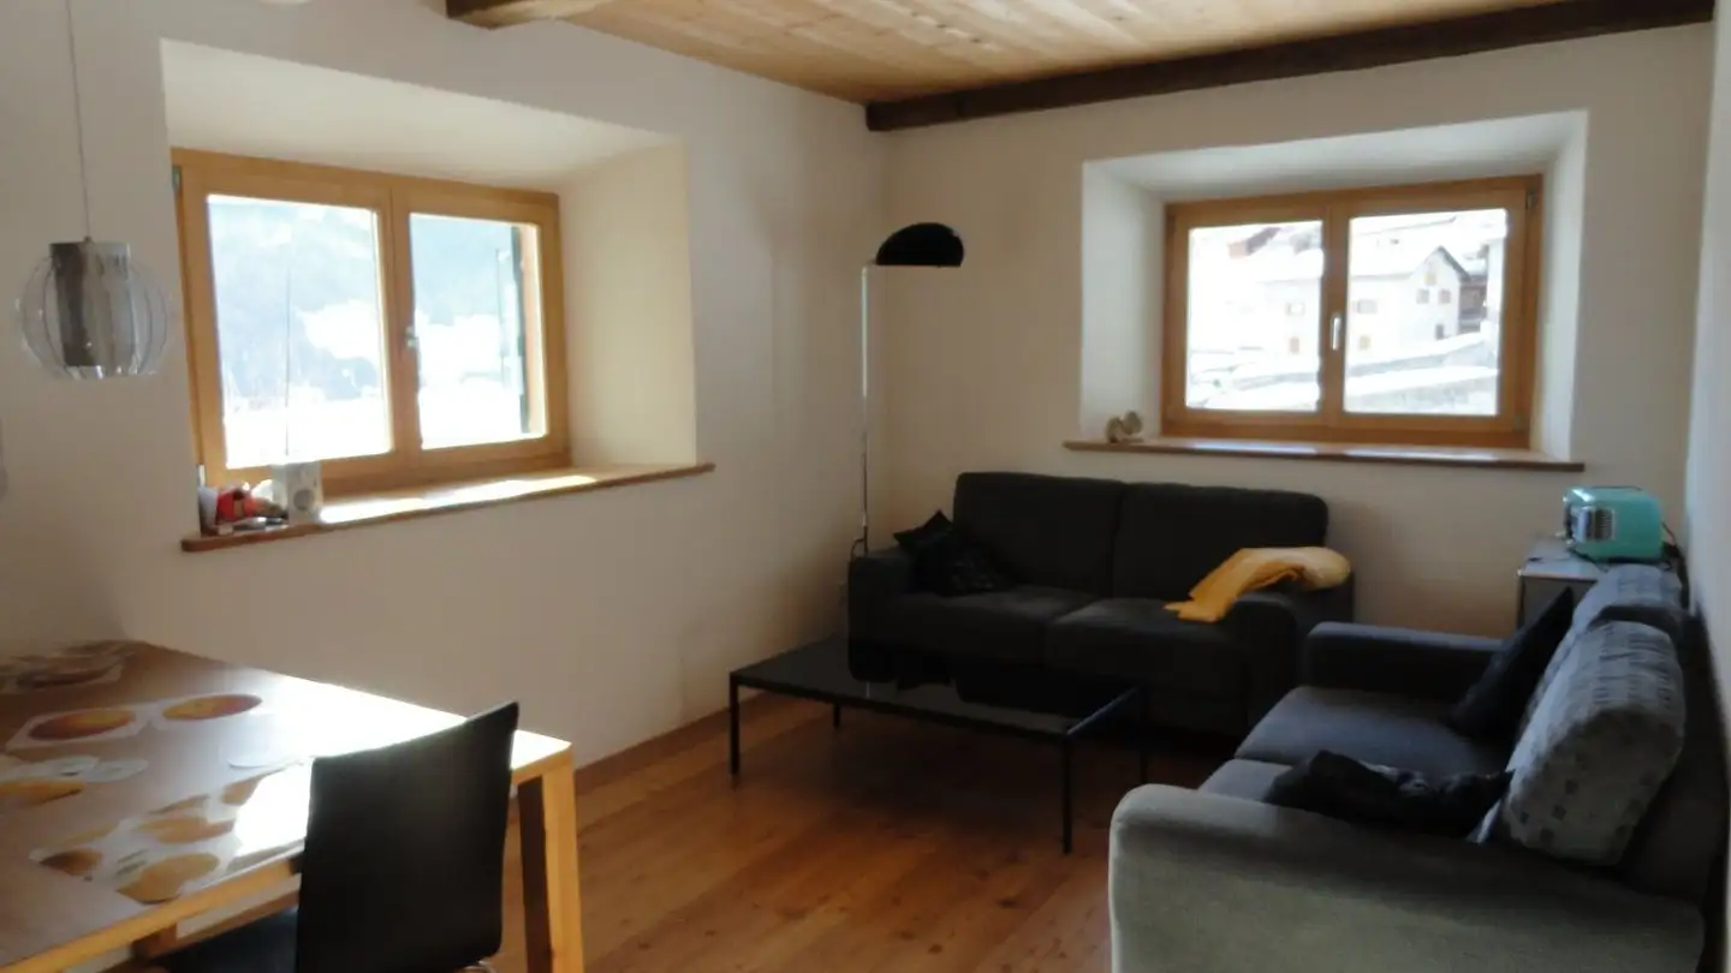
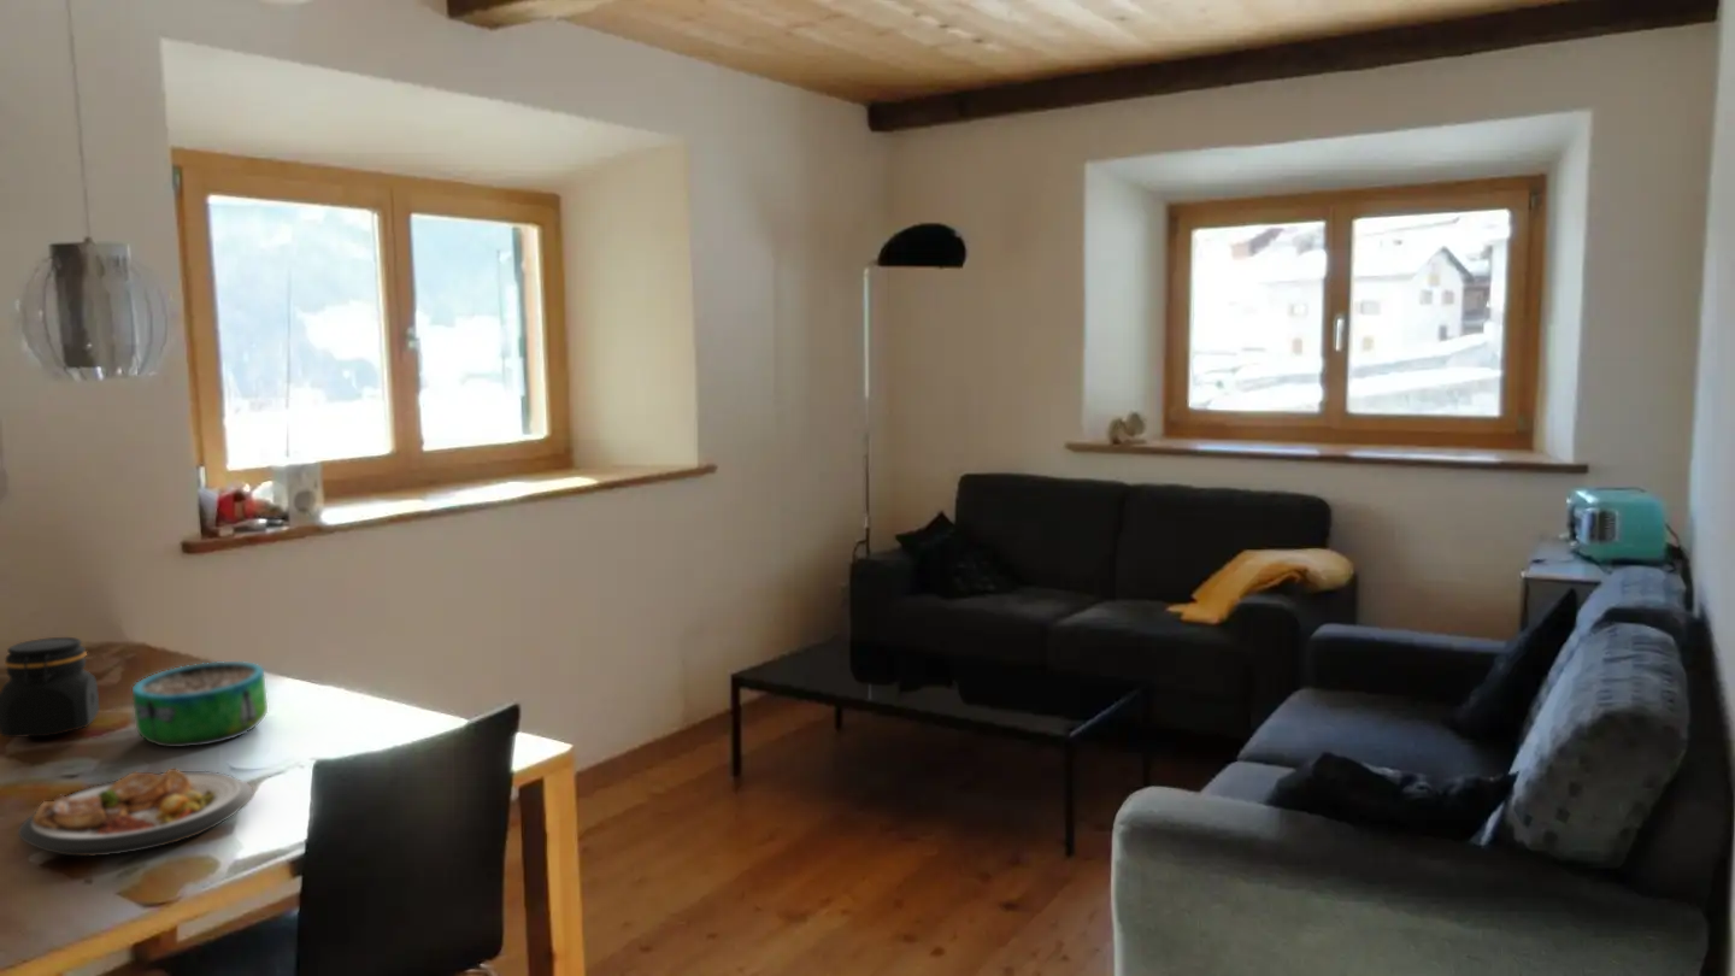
+ jar (48, 687)
+ plate (140, 802)
+ decorative bowl (201, 702)
